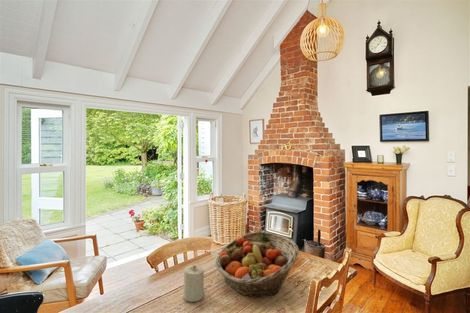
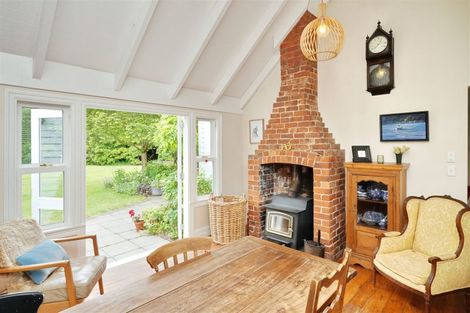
- fruit basket (255, 260)
- candle (193, 279)
